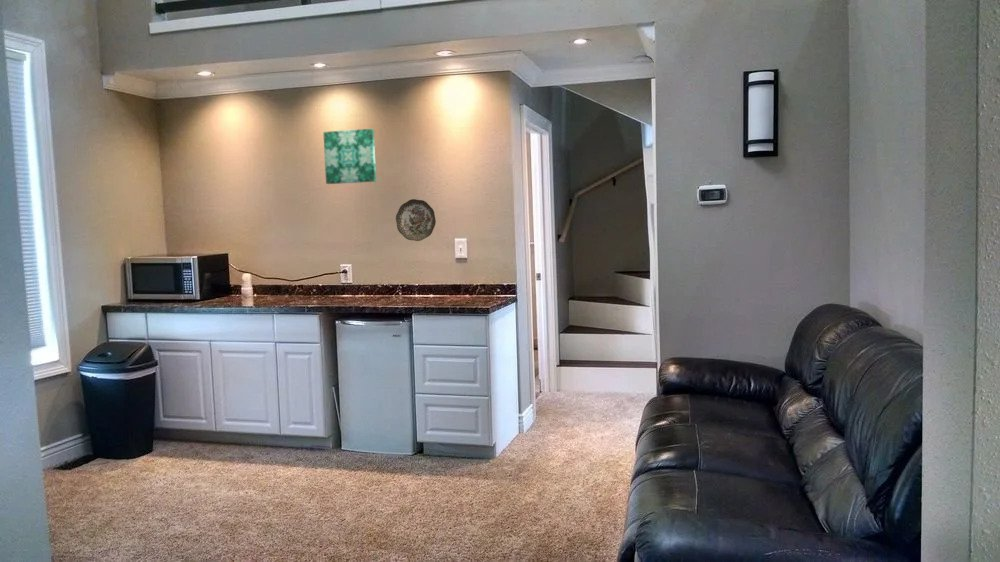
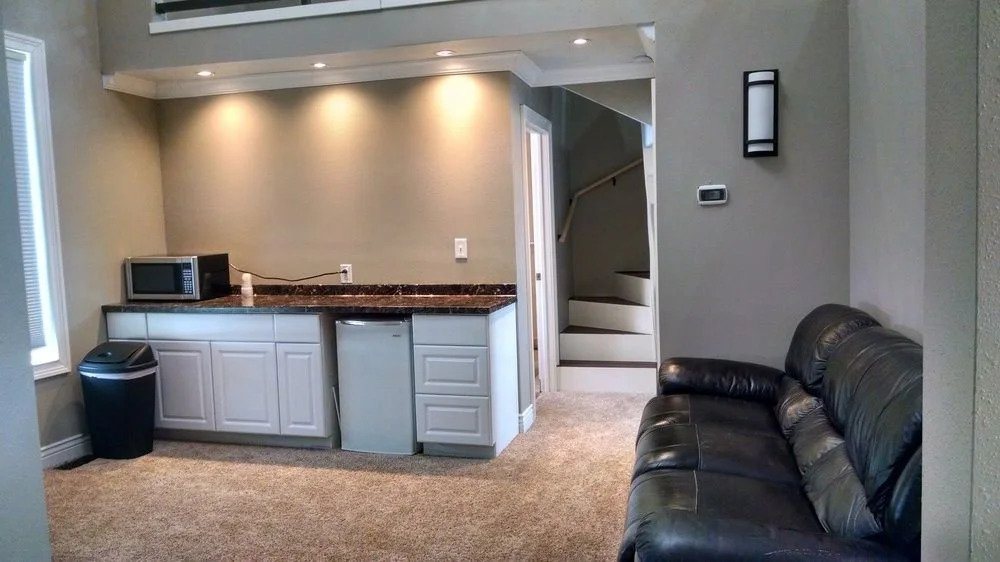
- decorative plate (416, 220)
- wall art (349, 156)
